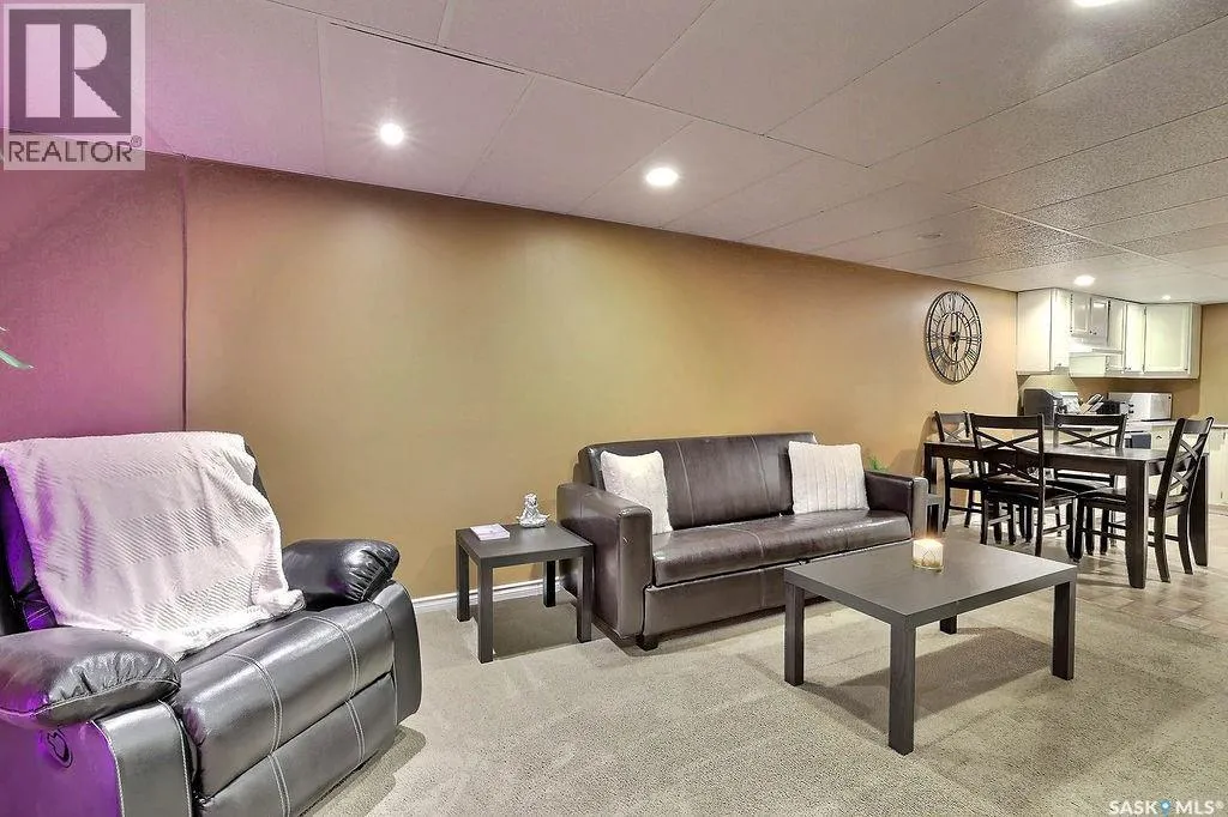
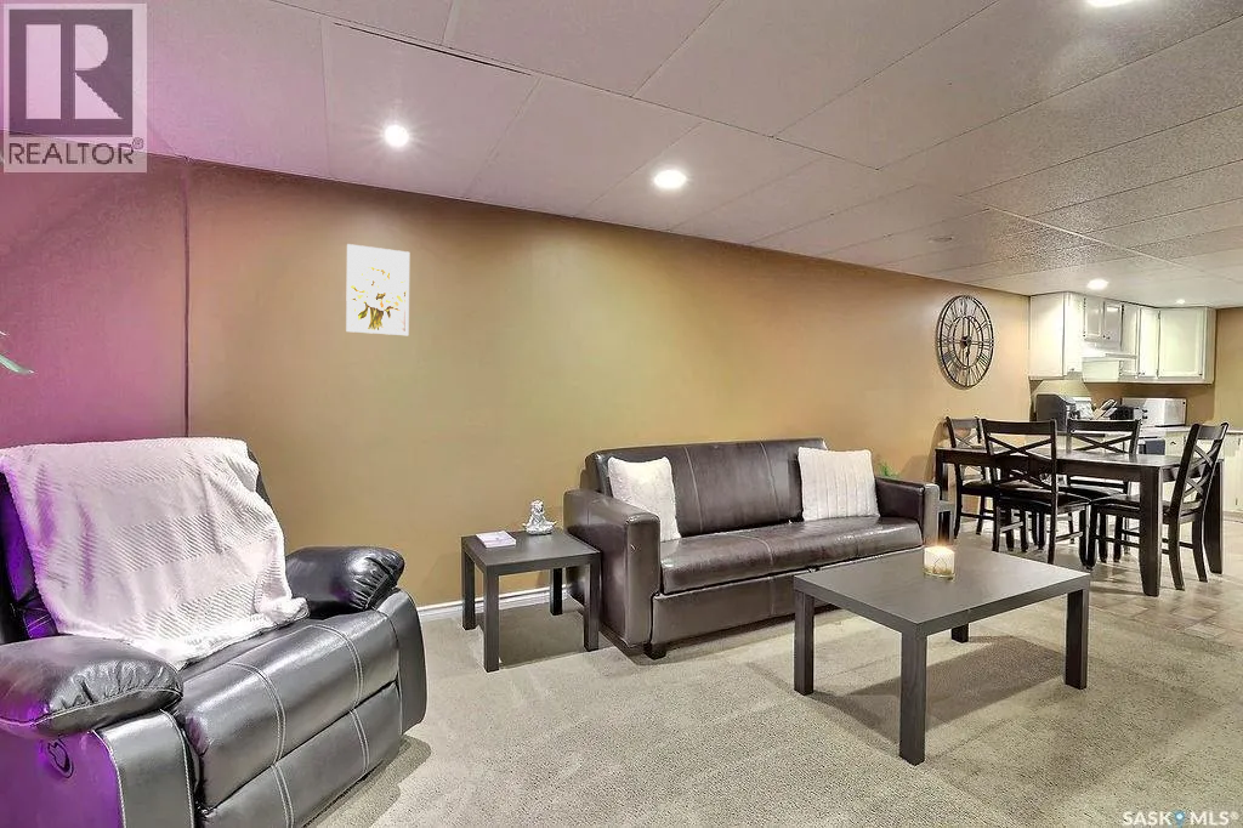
+ wall art (378, 290)
